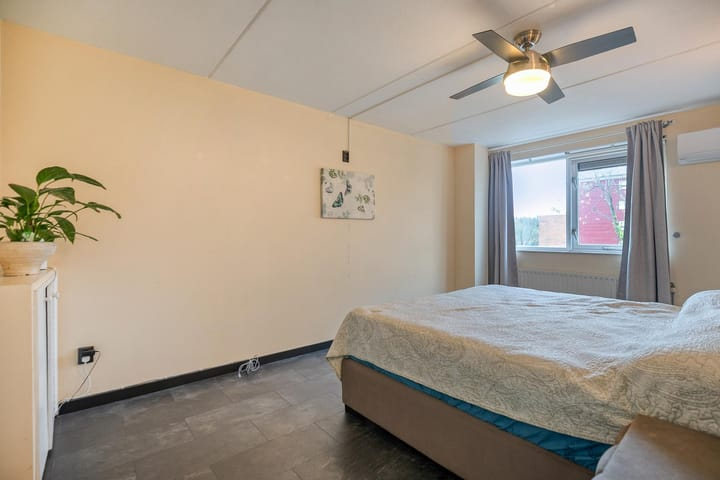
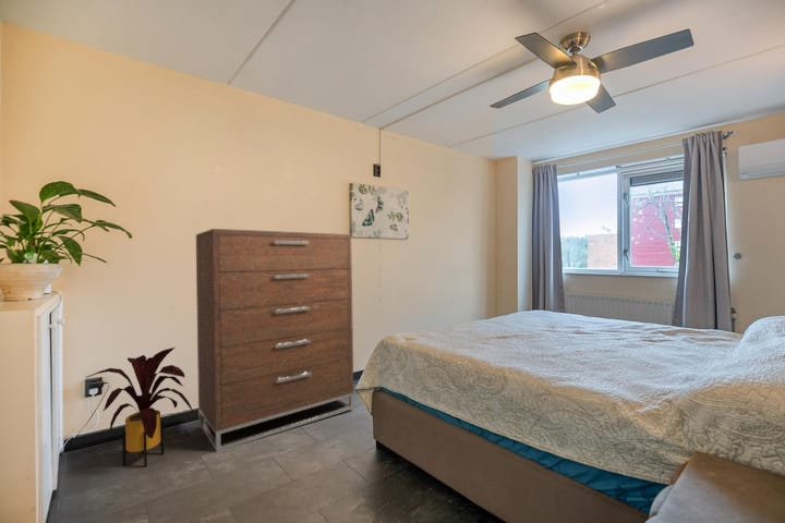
+ dresser (278, 325)
+ house plant (141, 405)
